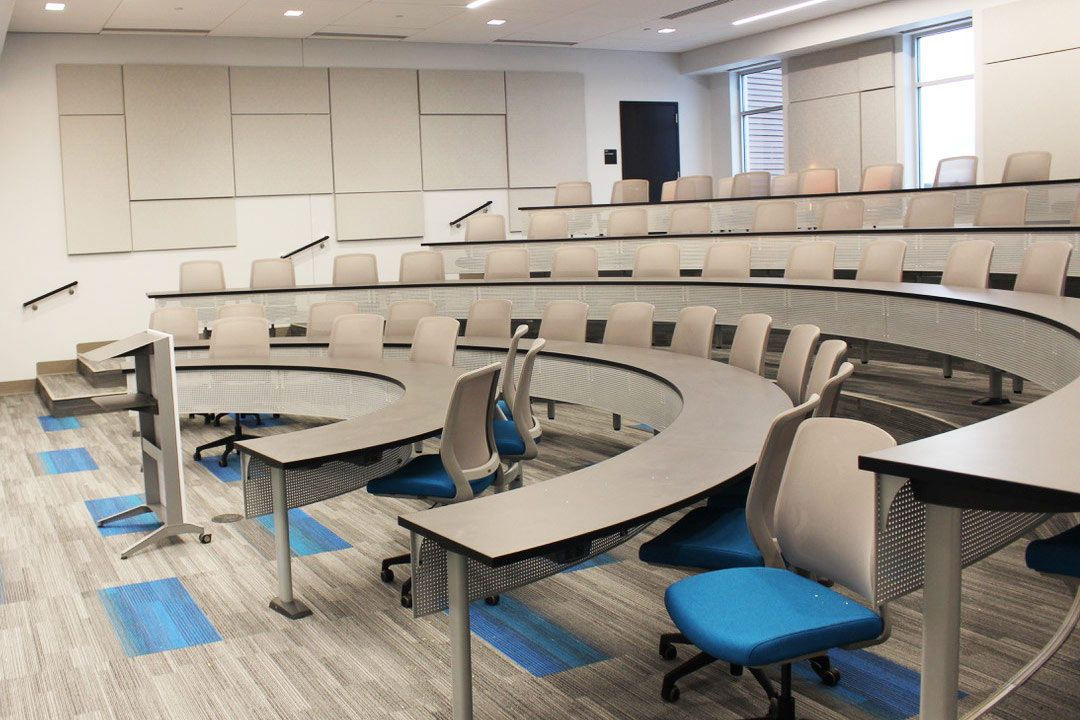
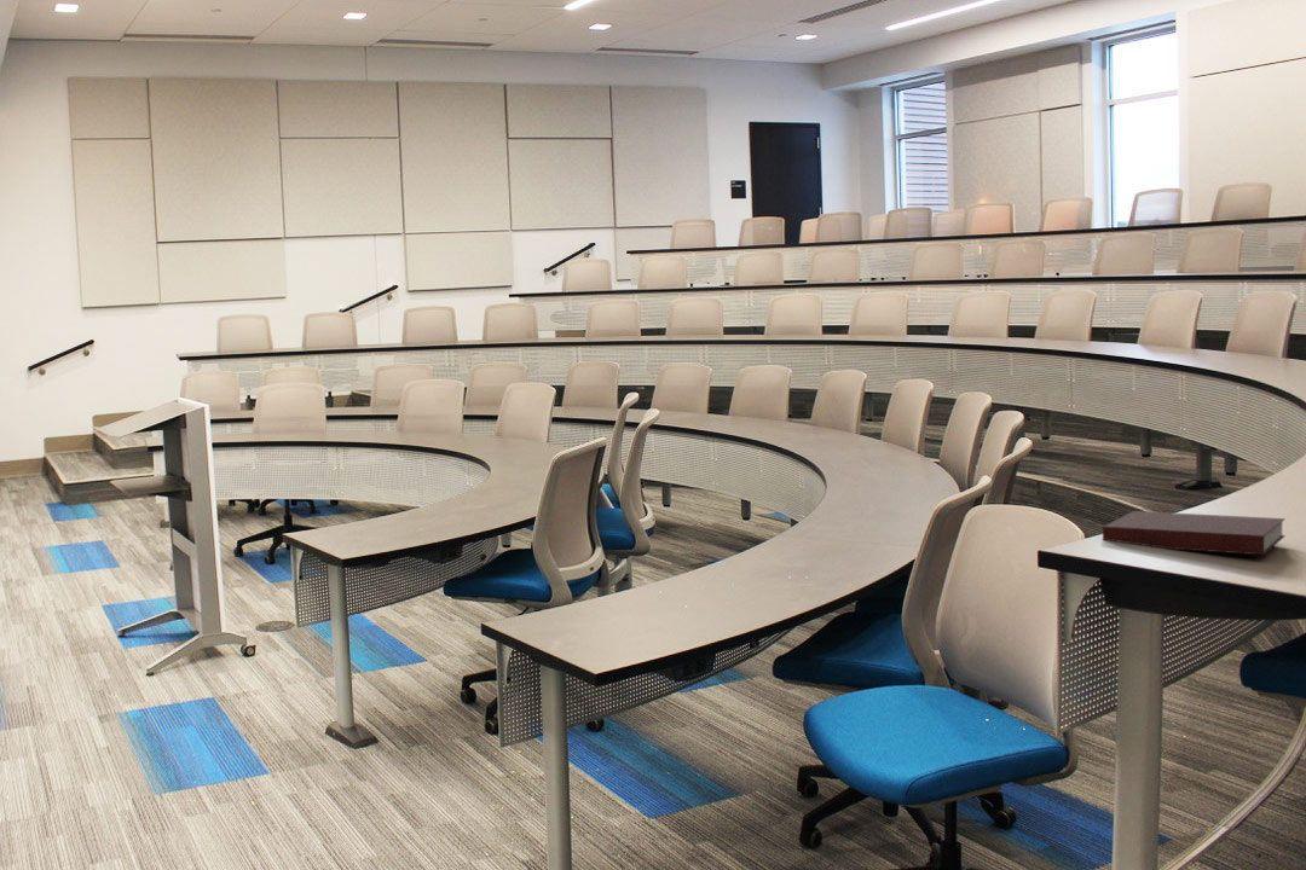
+ notebook (1194, 532)
